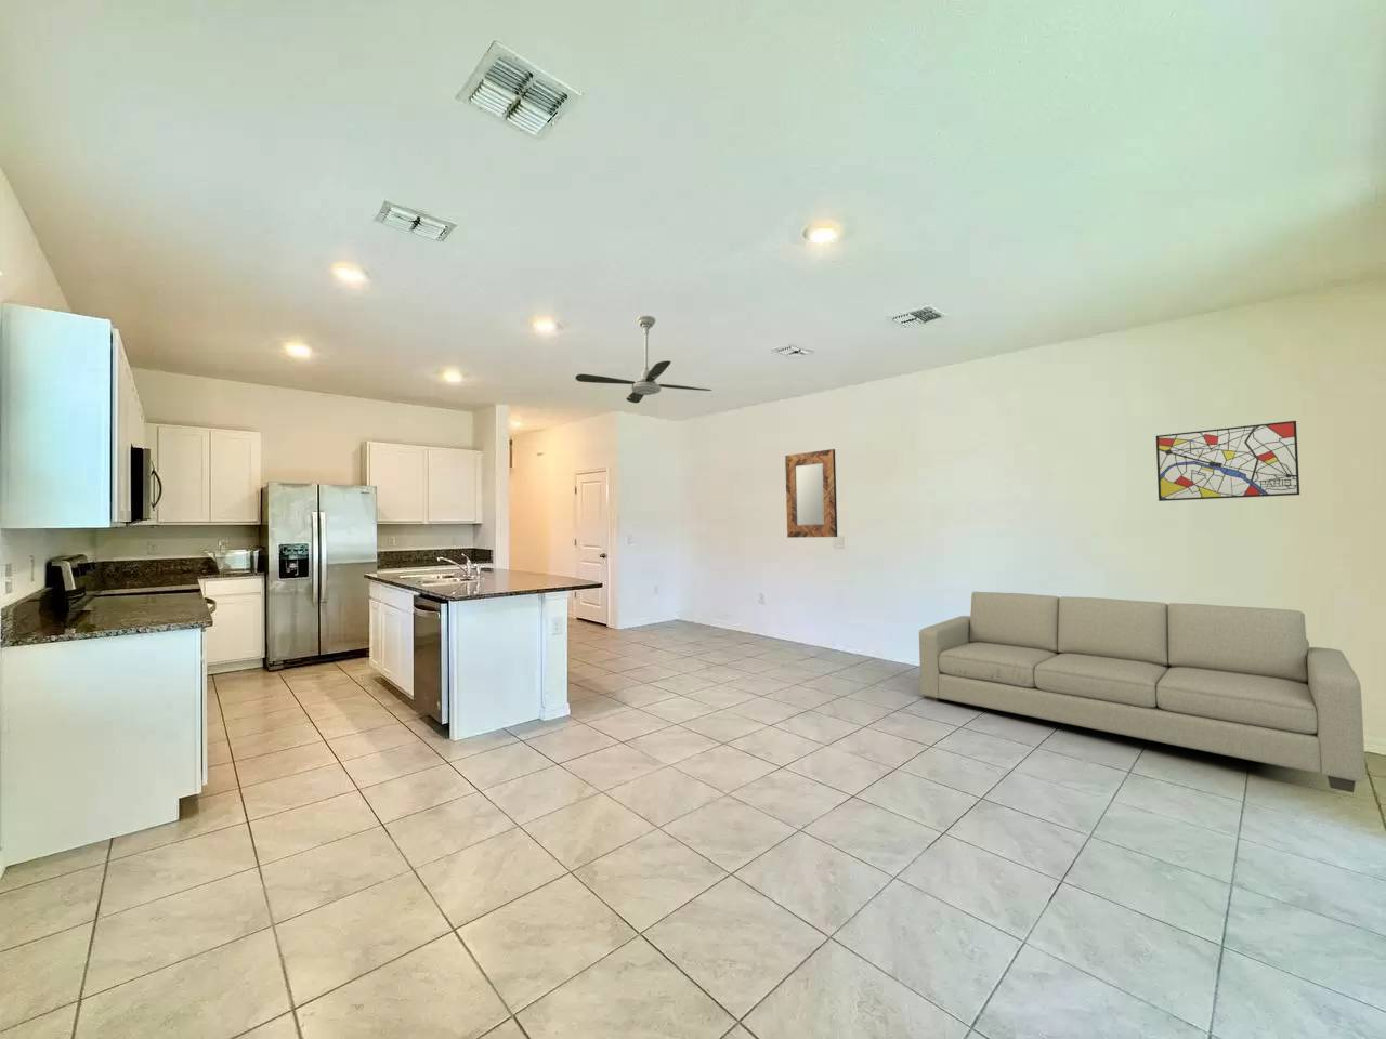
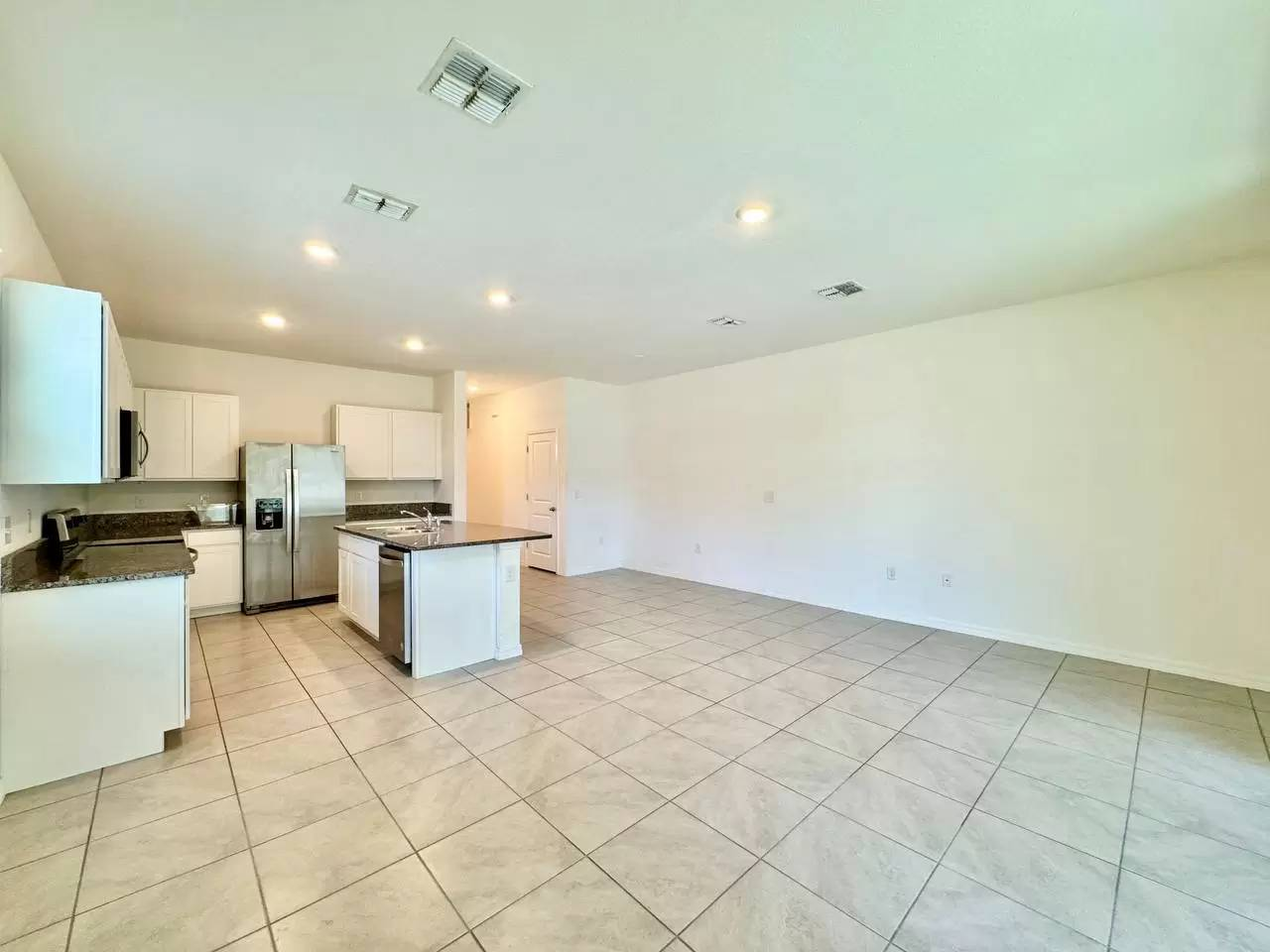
- wall art (1222, 463)
- home mirror (810, 494)
- ceiling fan (645, 354)
- sofa (1103, 661)
